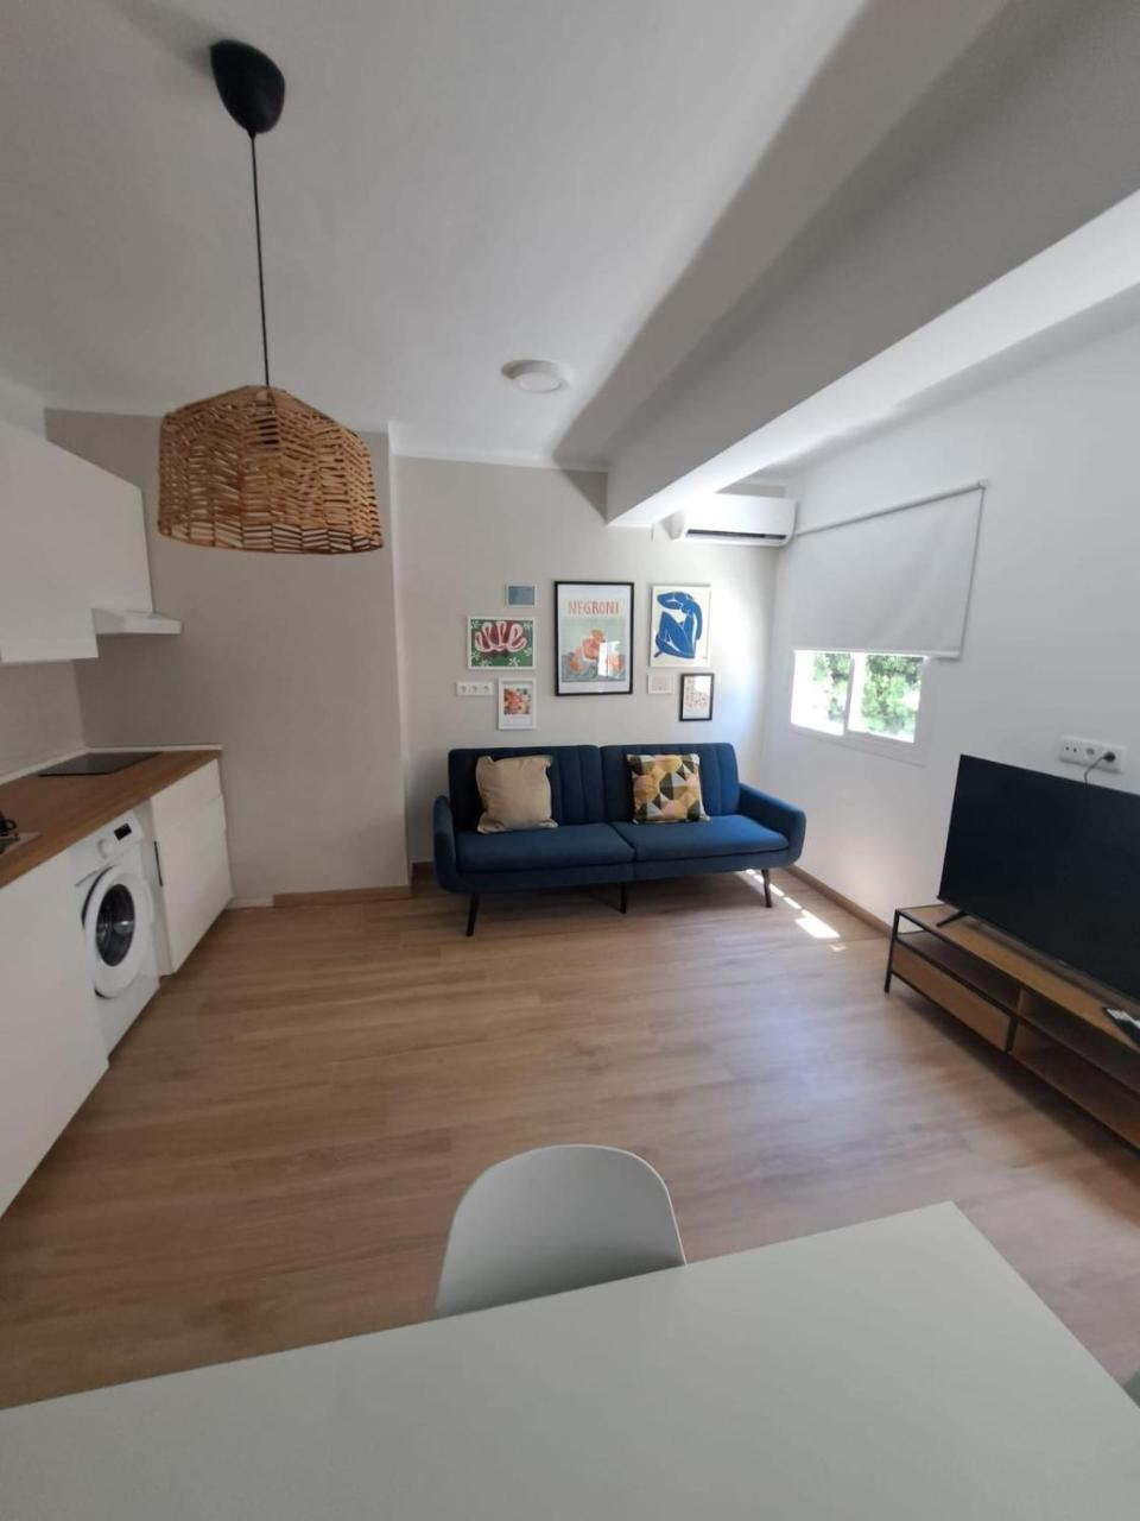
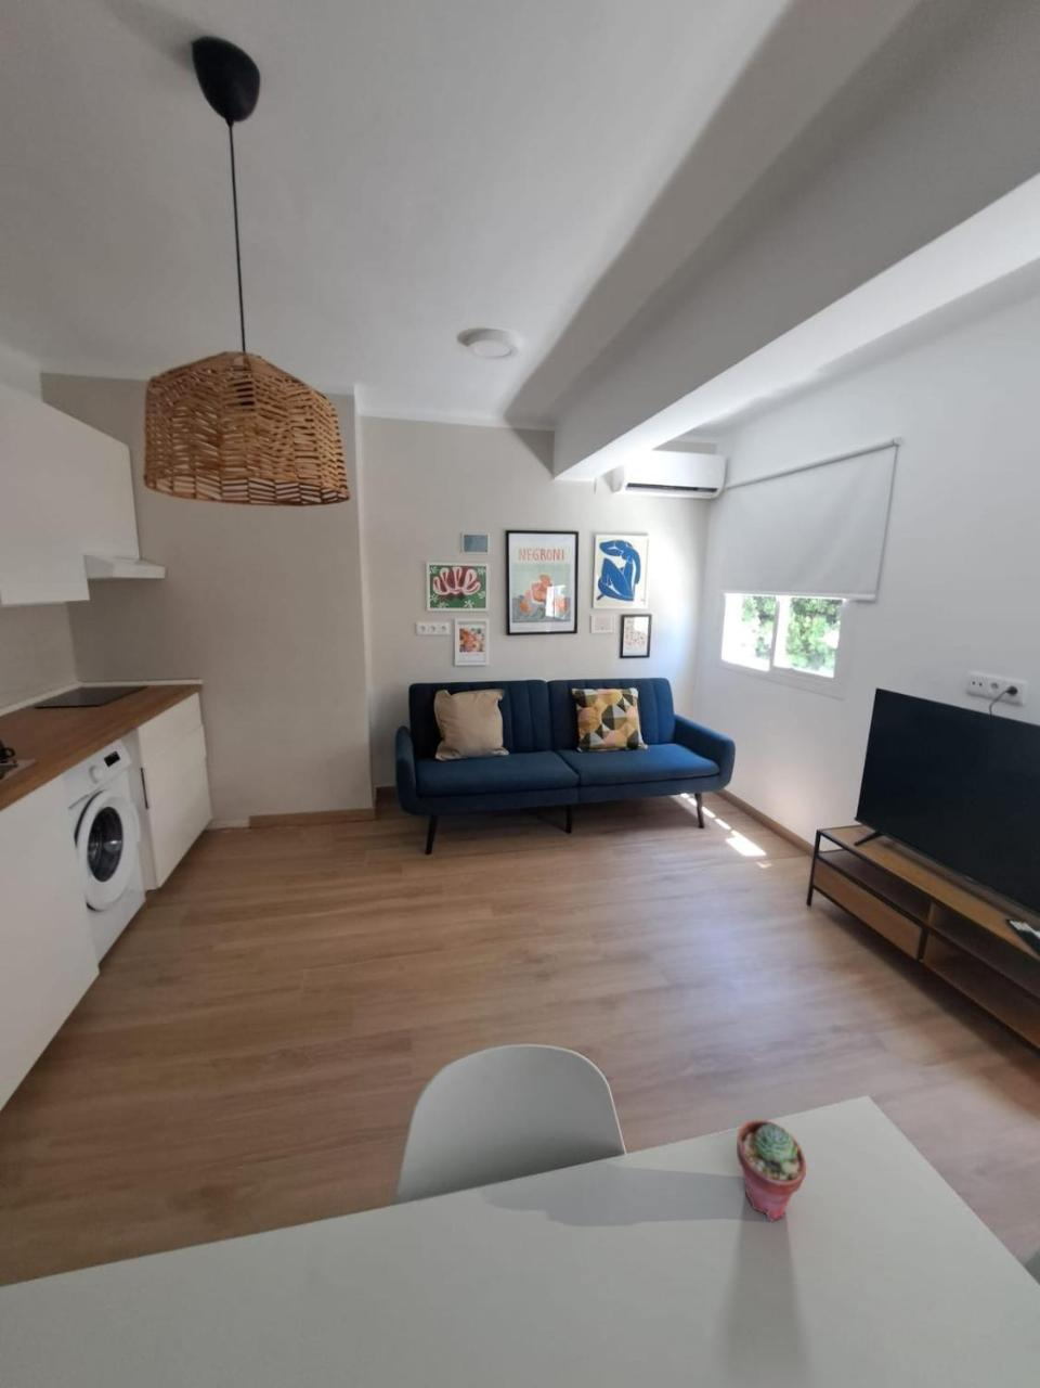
+ potted succulent (769, 1163)
